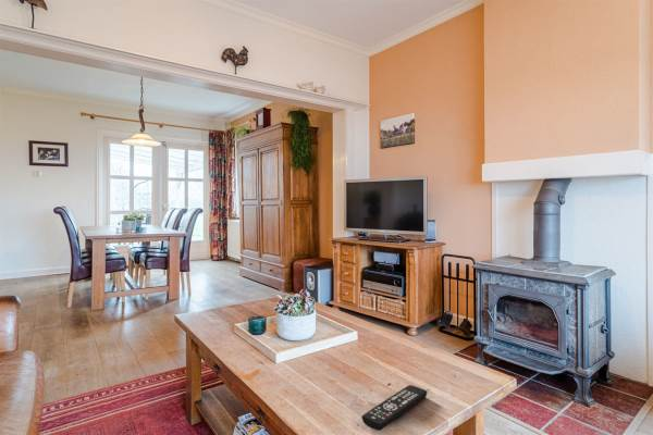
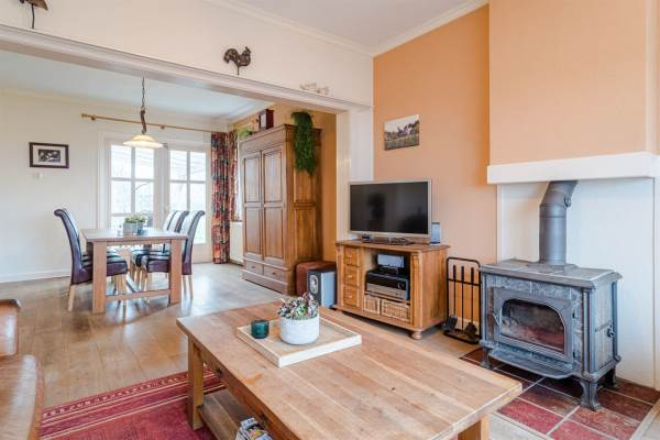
- remote control (396, 406)
